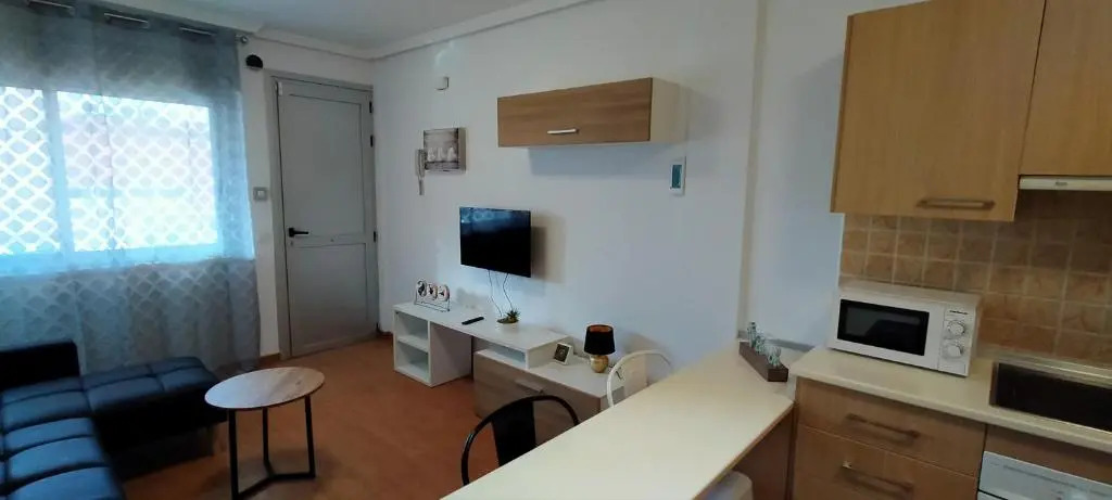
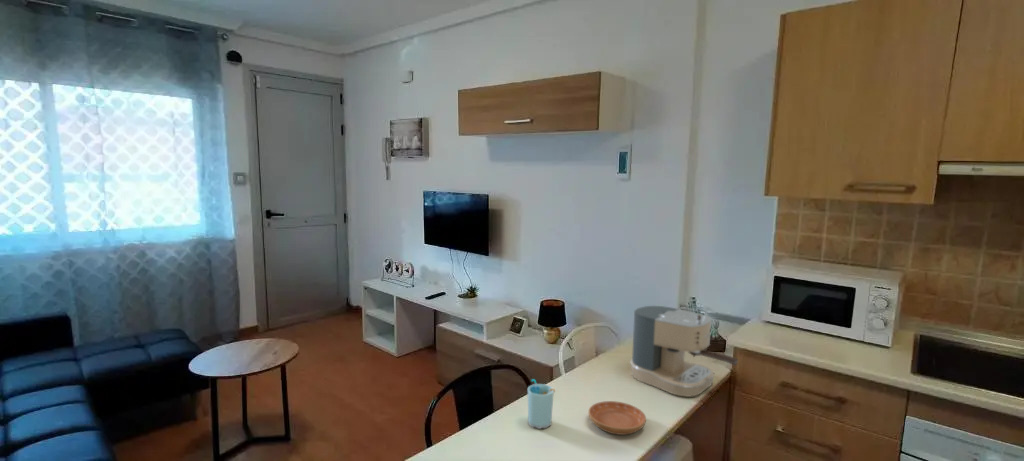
+ cup (541, 402)
+ coffee maker (682, 347)
+ saucer (616, 418)
